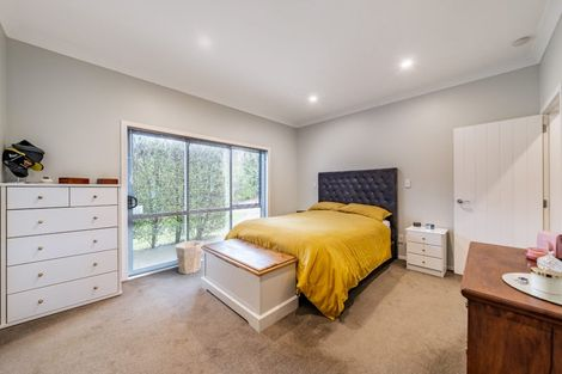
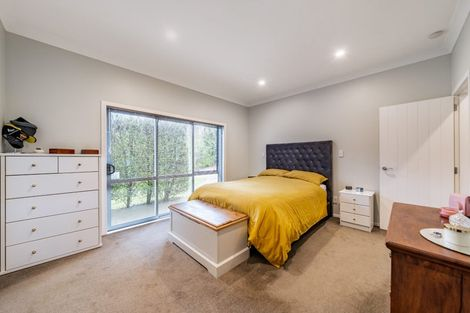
- waste bin (189, 257)
